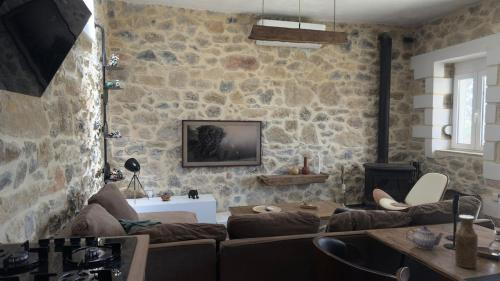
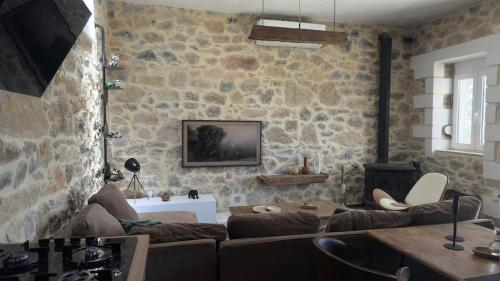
- bottle (466, 241)
- teapot (424, 236)
